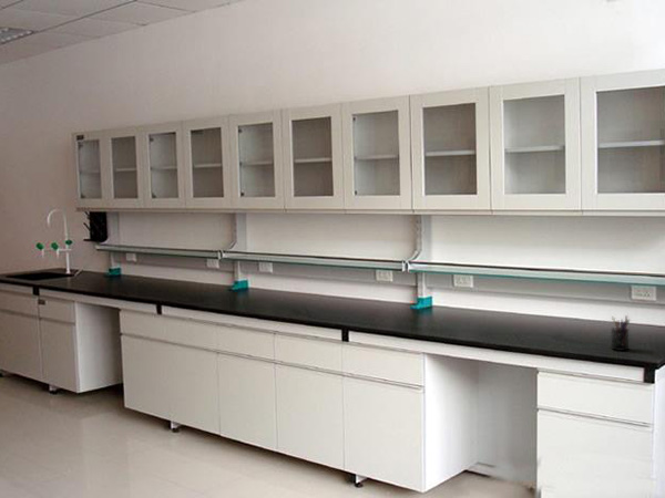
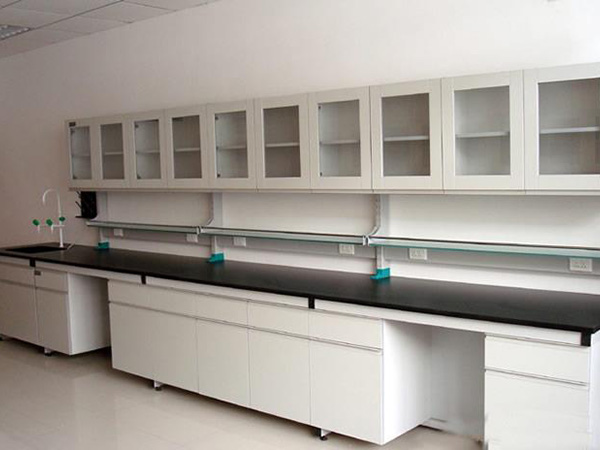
- pen holder (622, 331)
